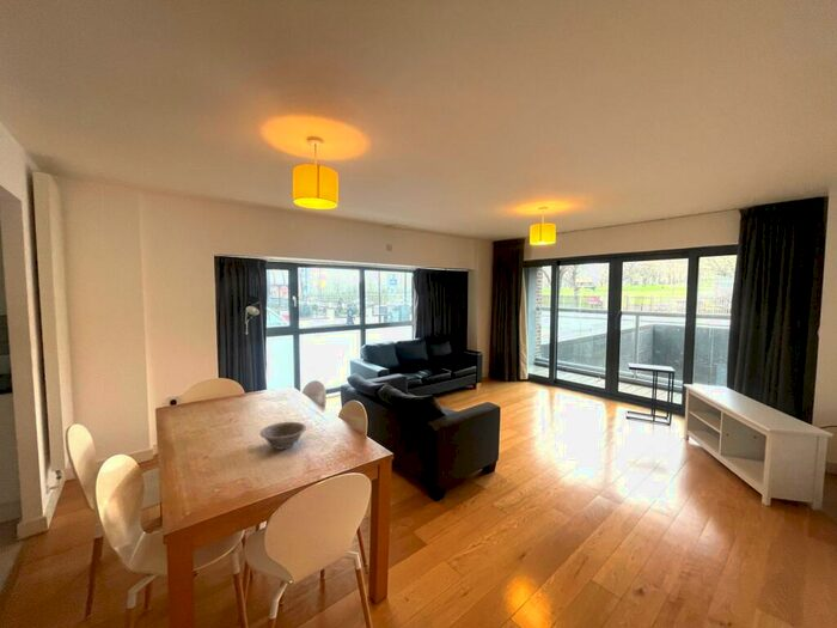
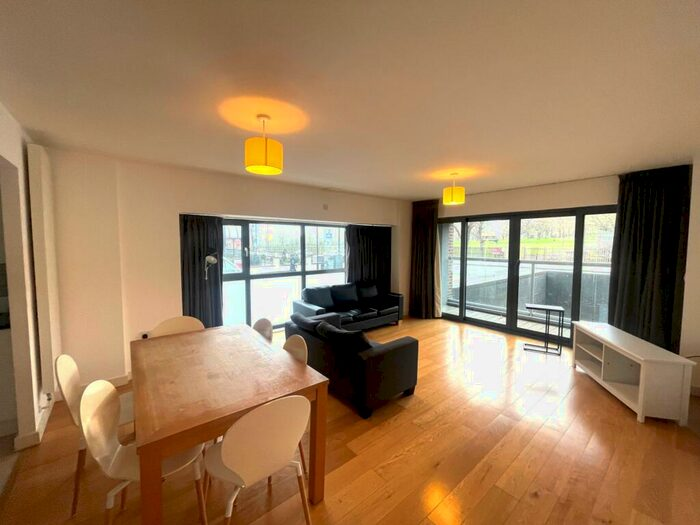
- decorative bowl (283, 437)
